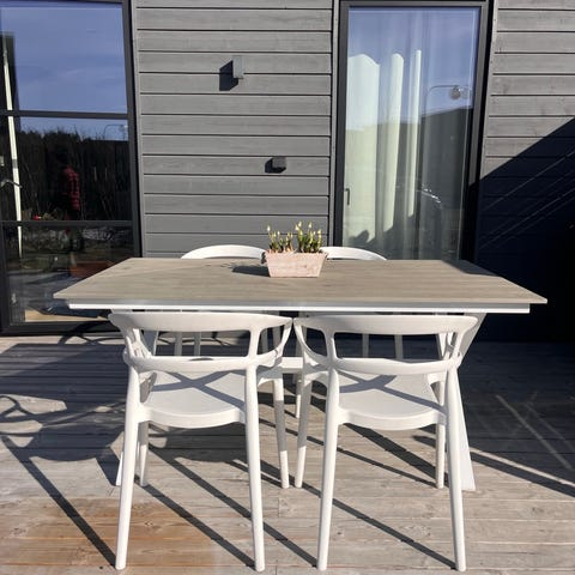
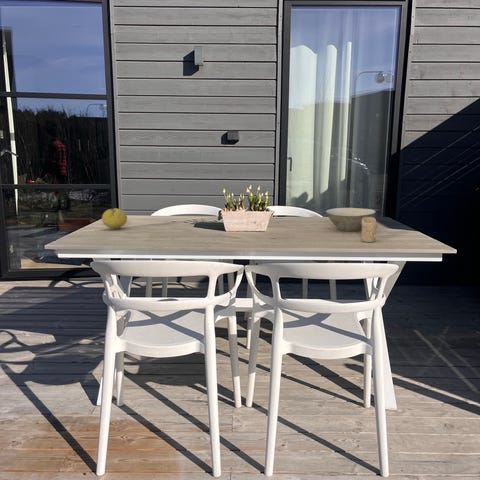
+ candle (369, 229)
+ fruit (115, 218)
+ bowl (350, 219)
